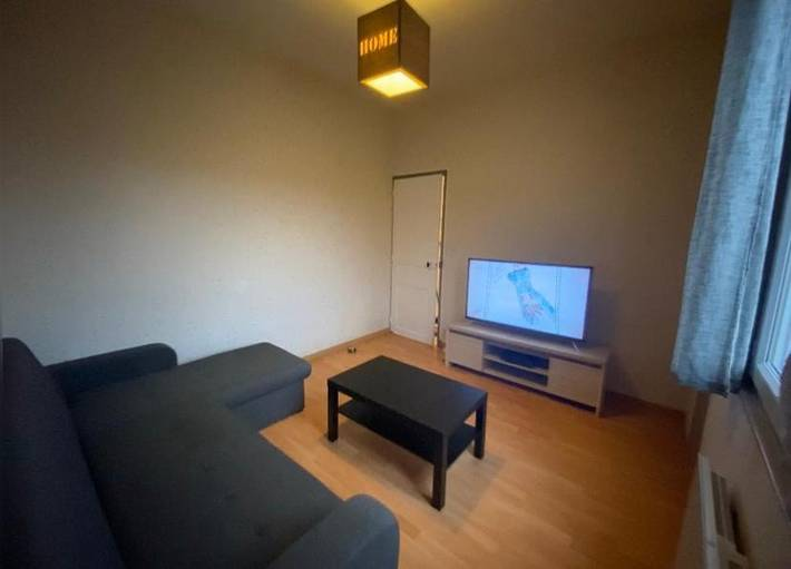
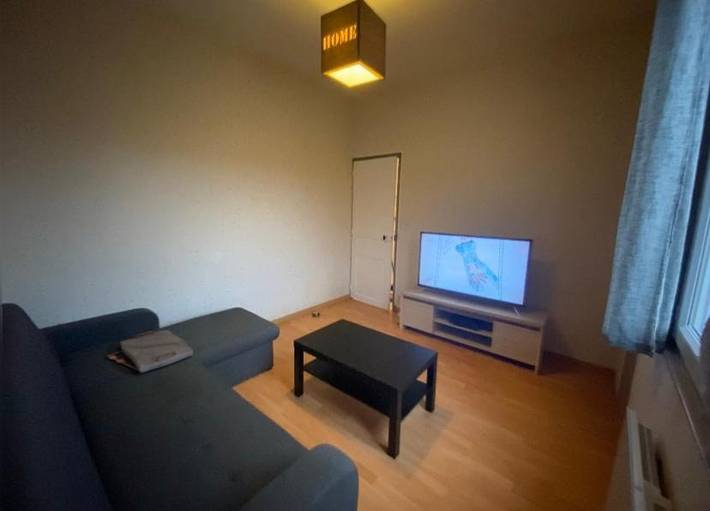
+ serving tray (149, 349)
